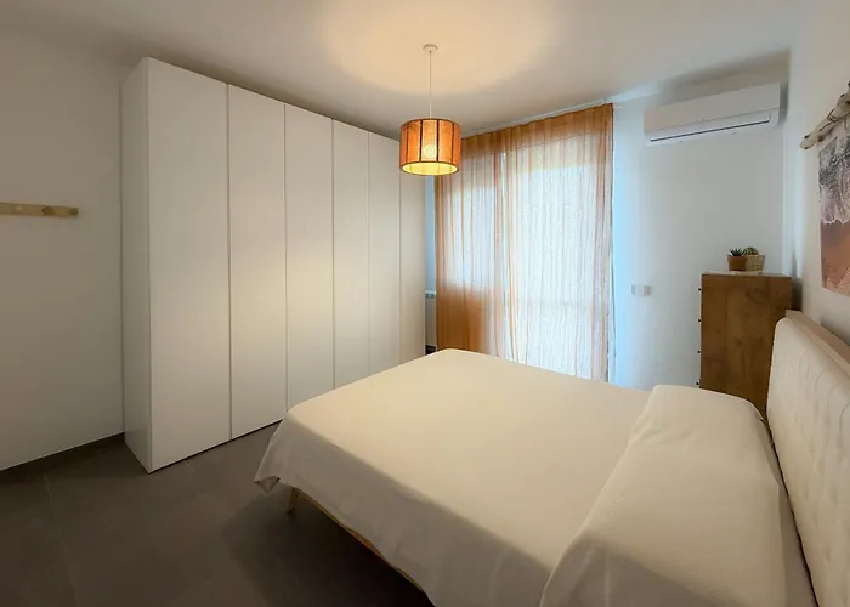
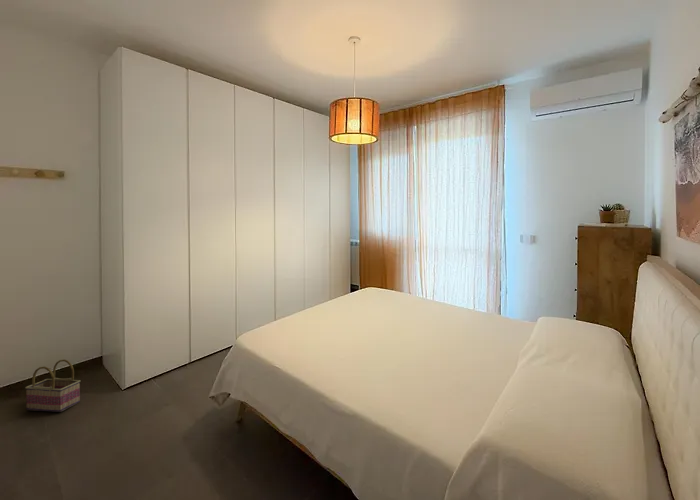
+ basket (53, 384)
